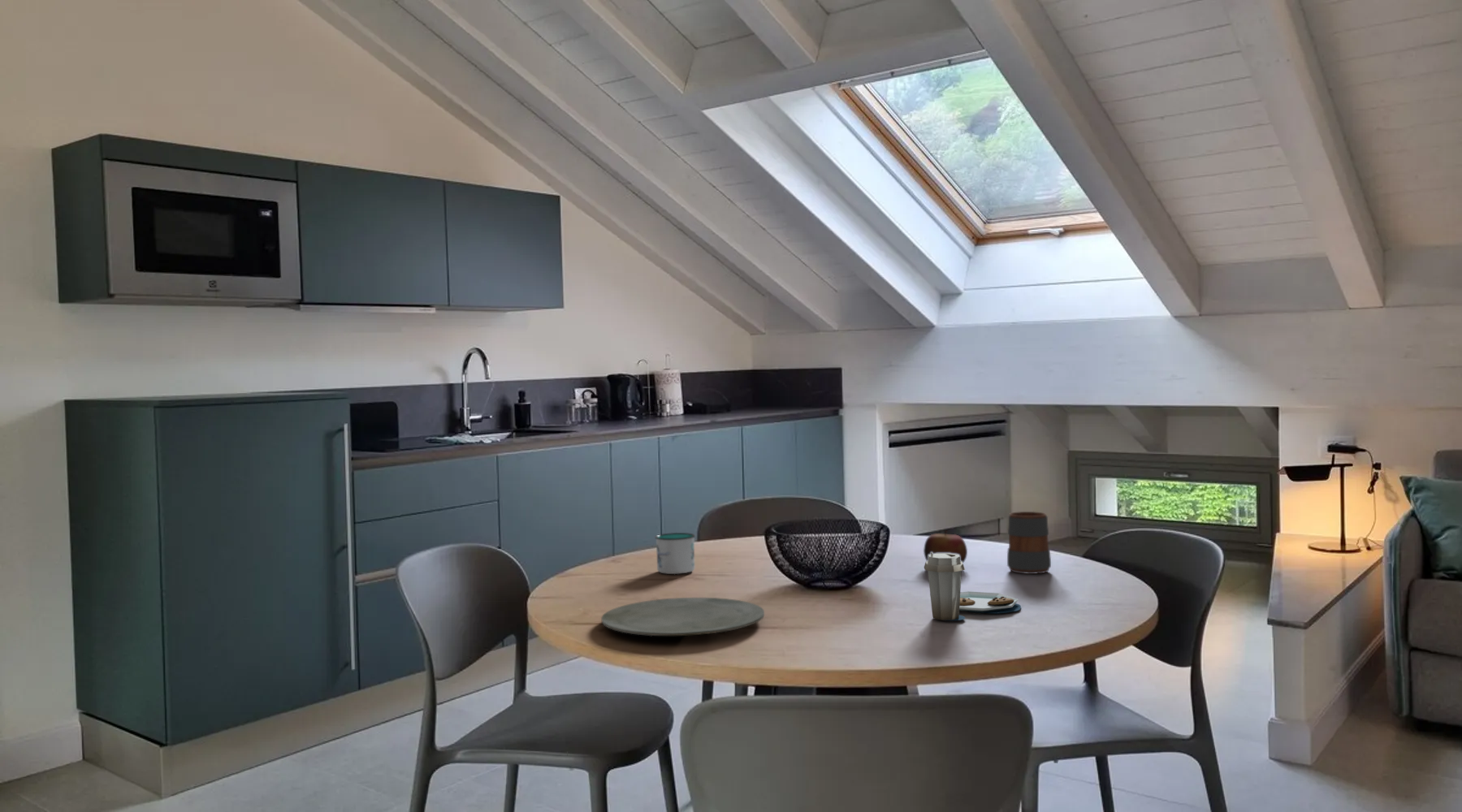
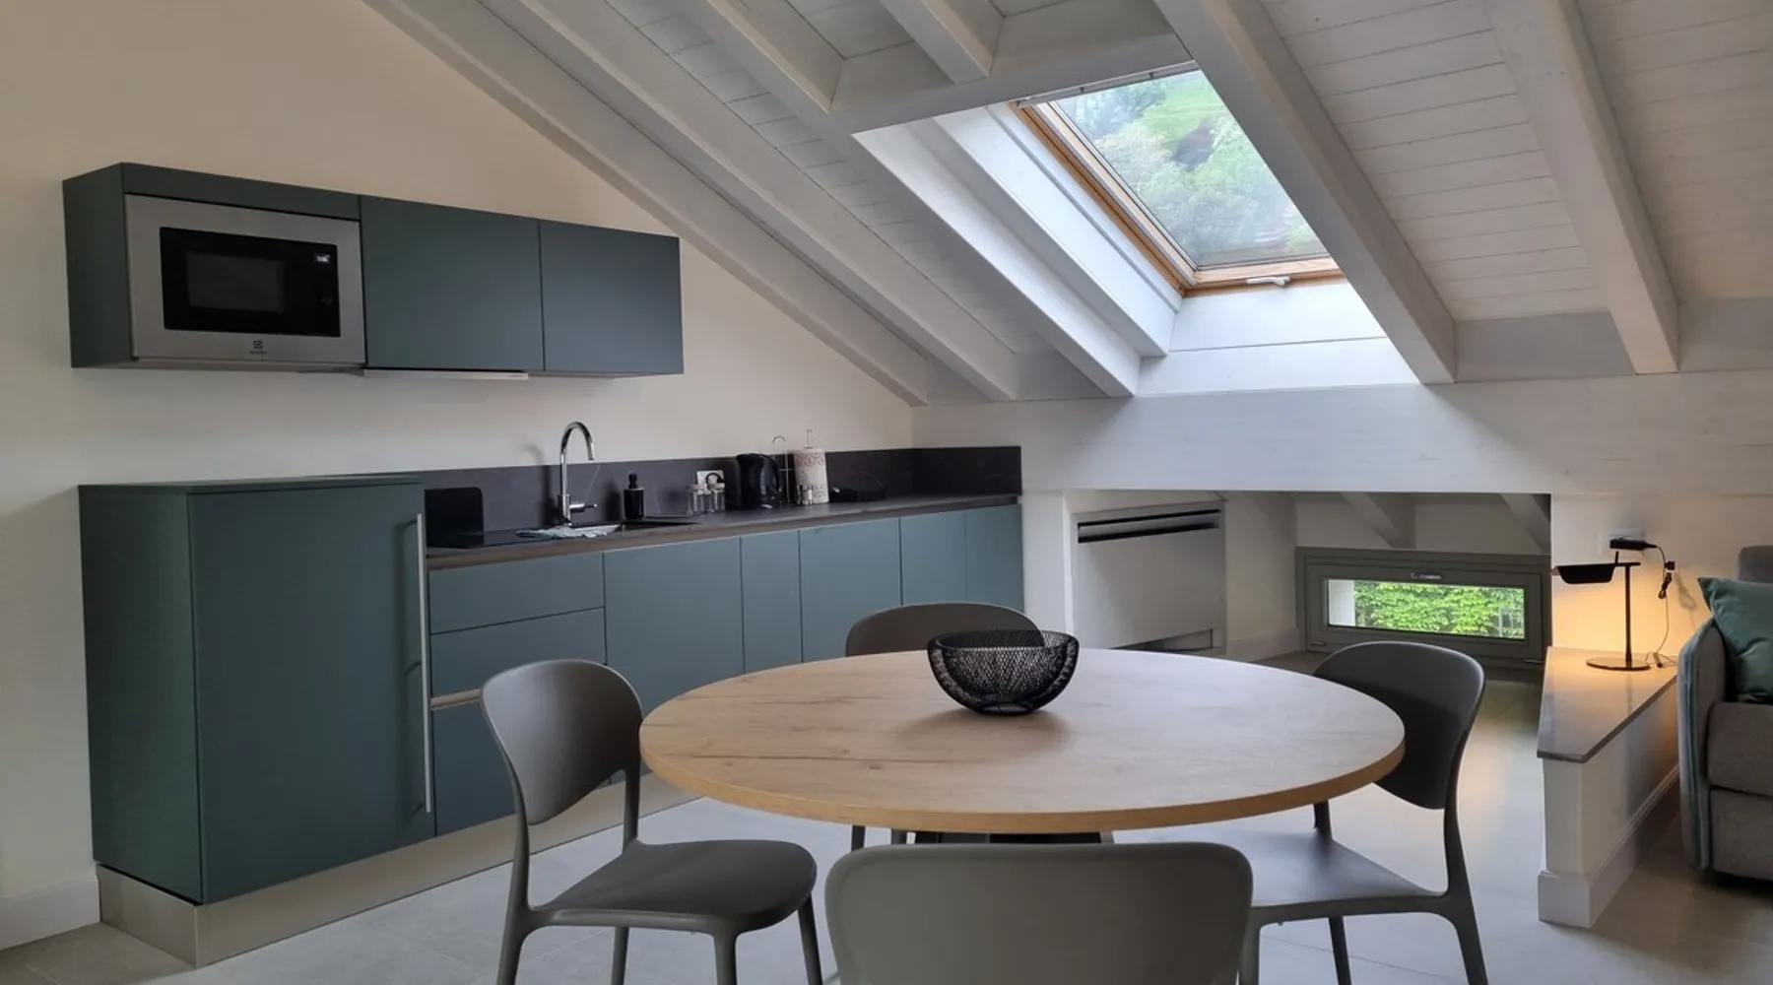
- mug (675, 552)
- plate (961, 575)
- apple (945, 548)
- plate (683, 618)
- mug (1026, 541)
